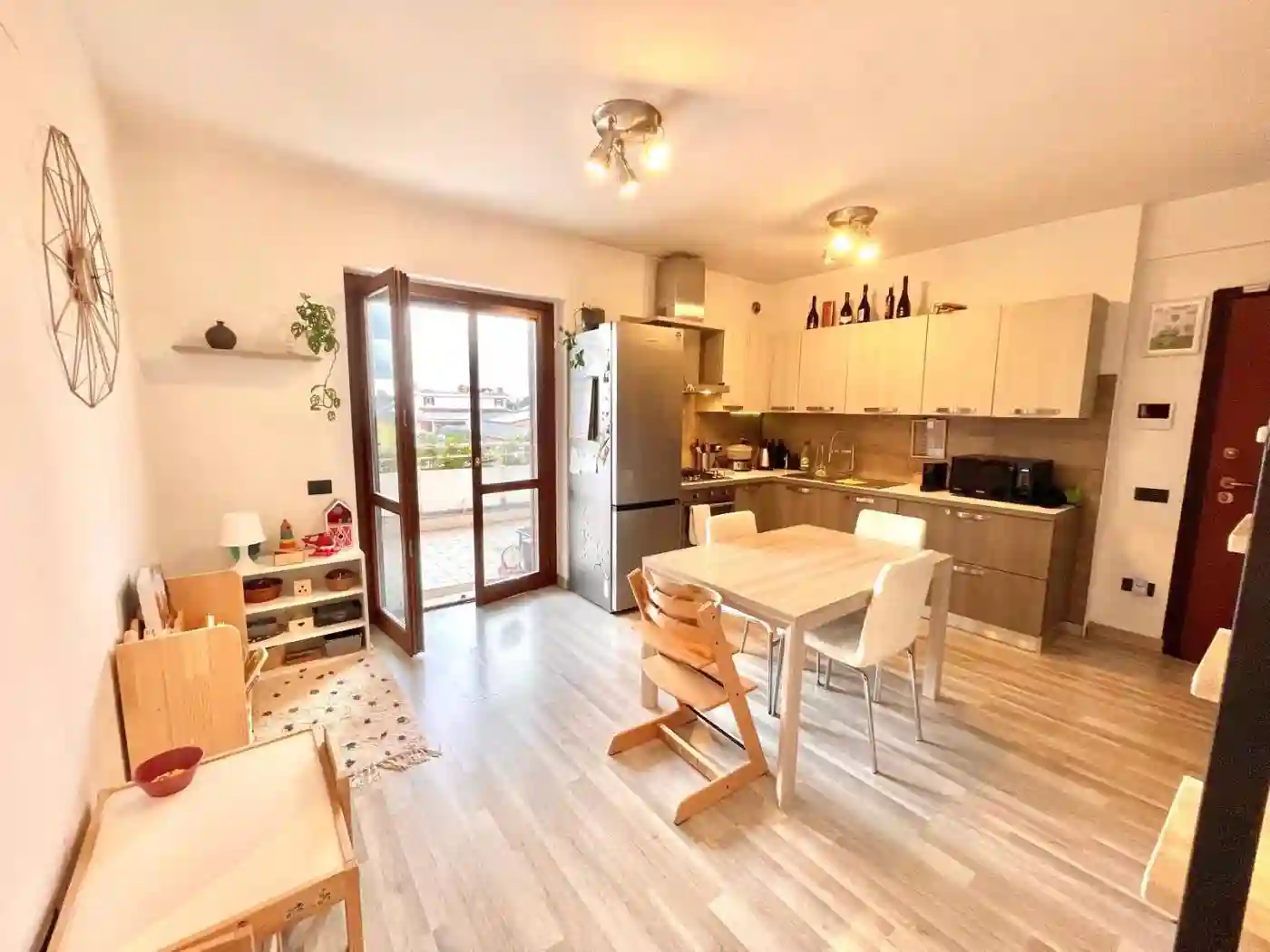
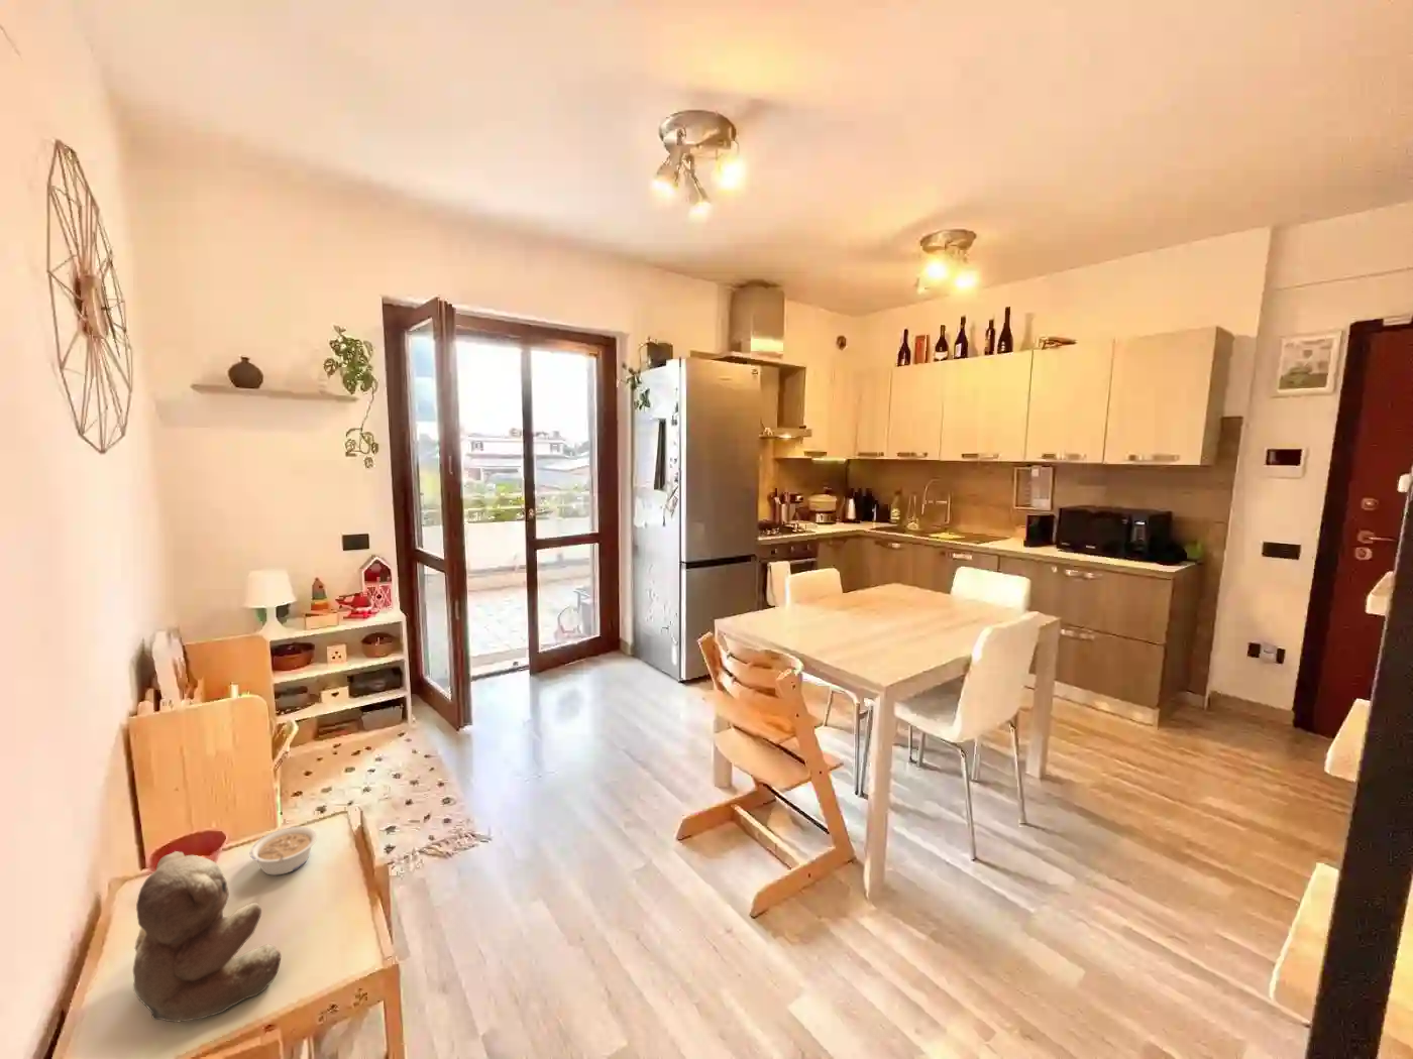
+ teddy bear (214, 912)
+ legume (286, 851)
